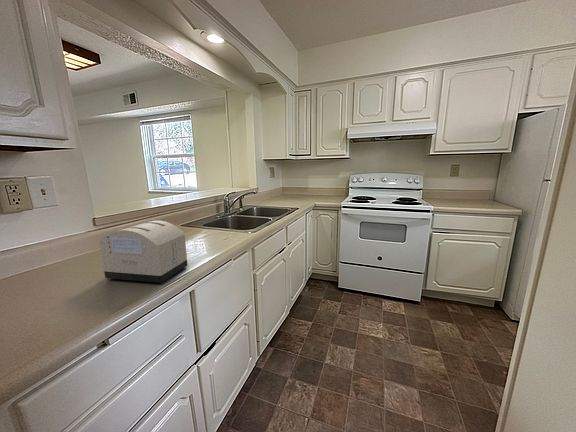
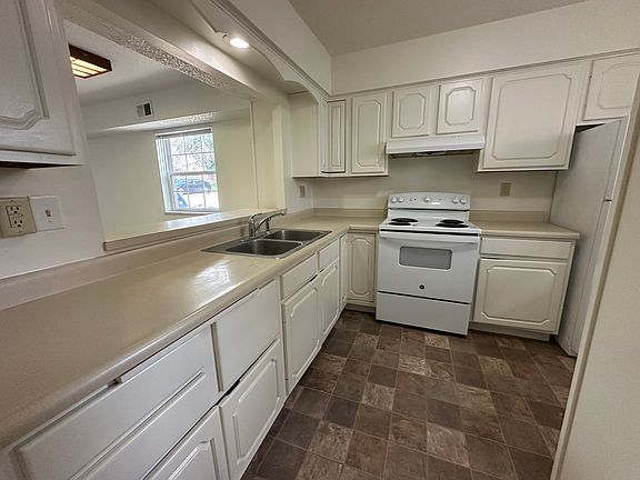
- toaster (155, 245)
